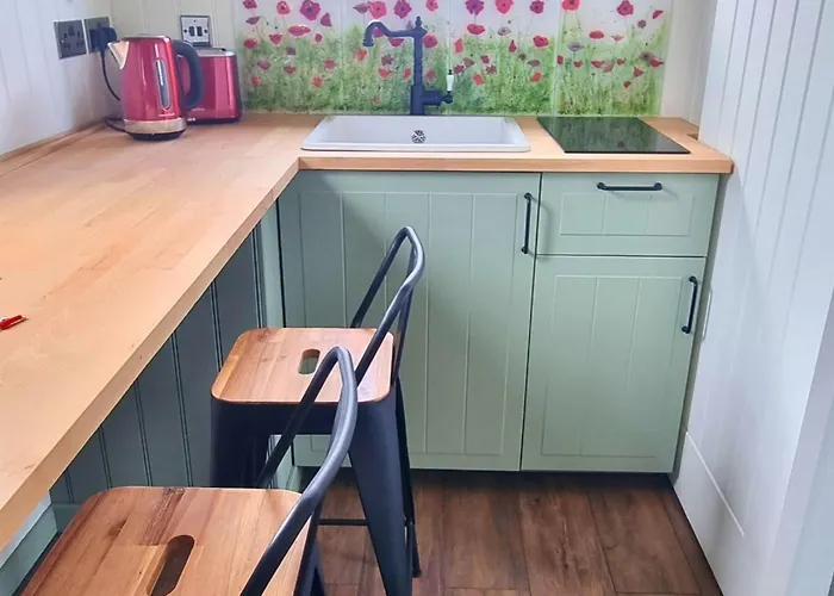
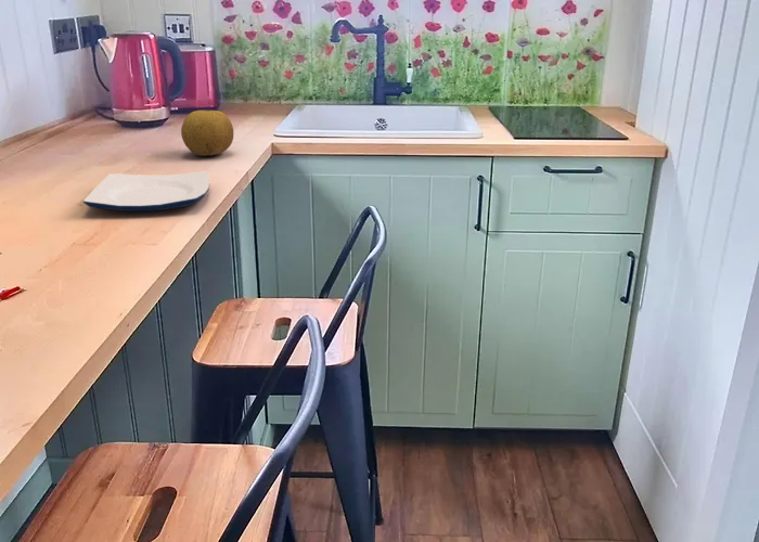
+ fruit (207, 132)
+ plate (151, 192)
